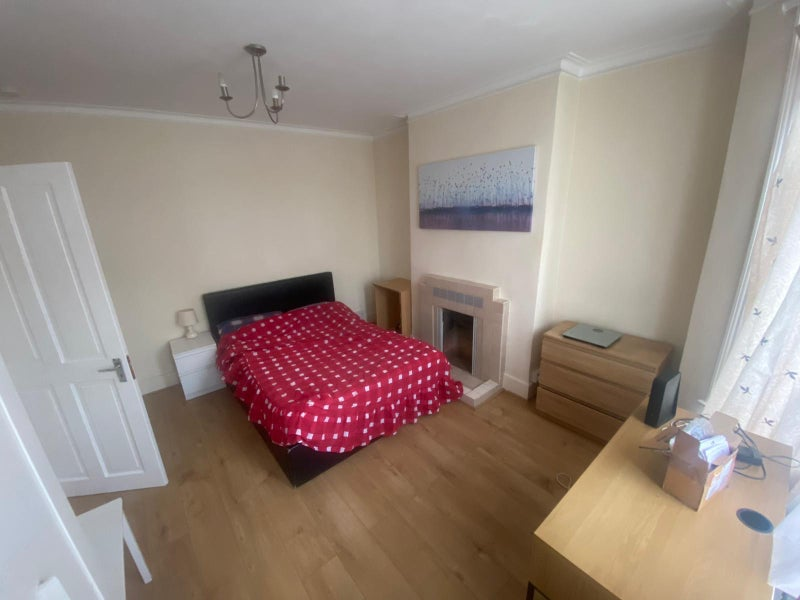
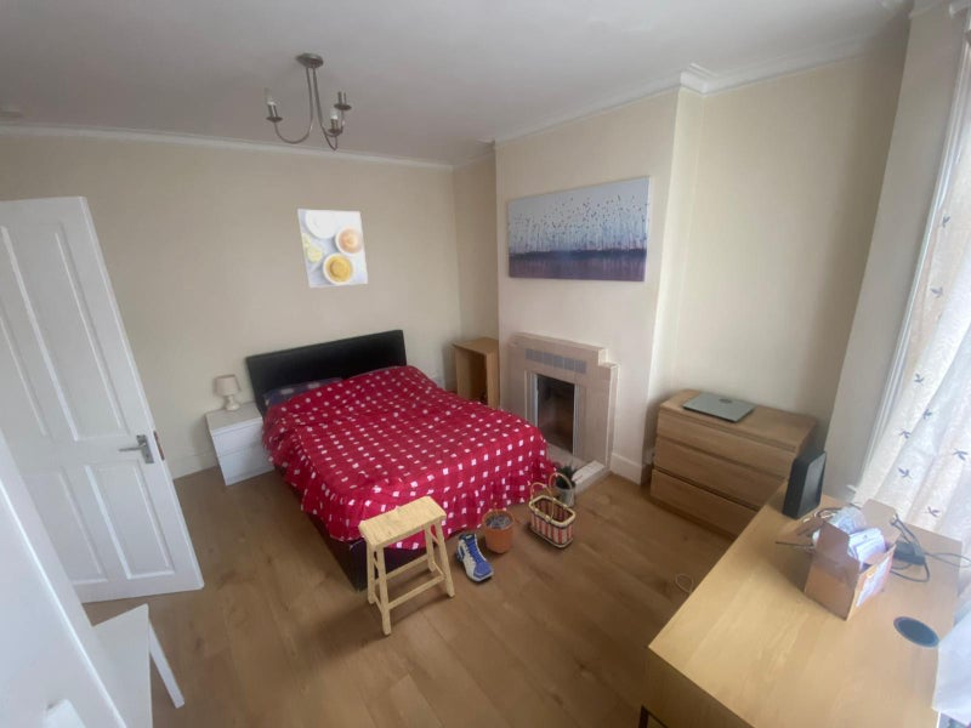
+ sneaker (471, 552)
+ plant pot (498, 525)
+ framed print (334, 249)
+ basket (551, 506)
+ footstool (408, 563)
+ potted plant (566, 483)
